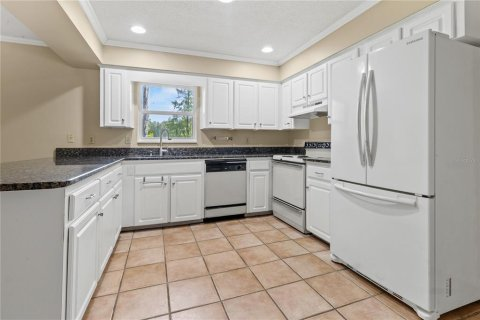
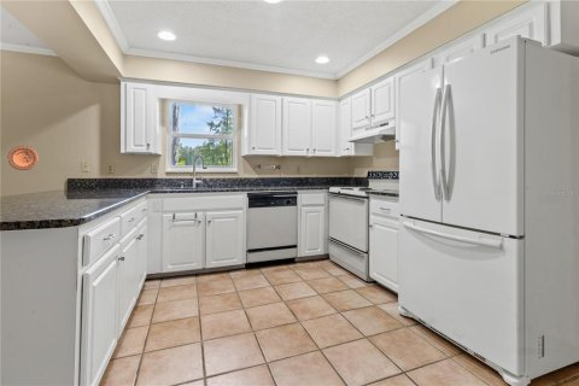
+ decorative plate (23, 158)
